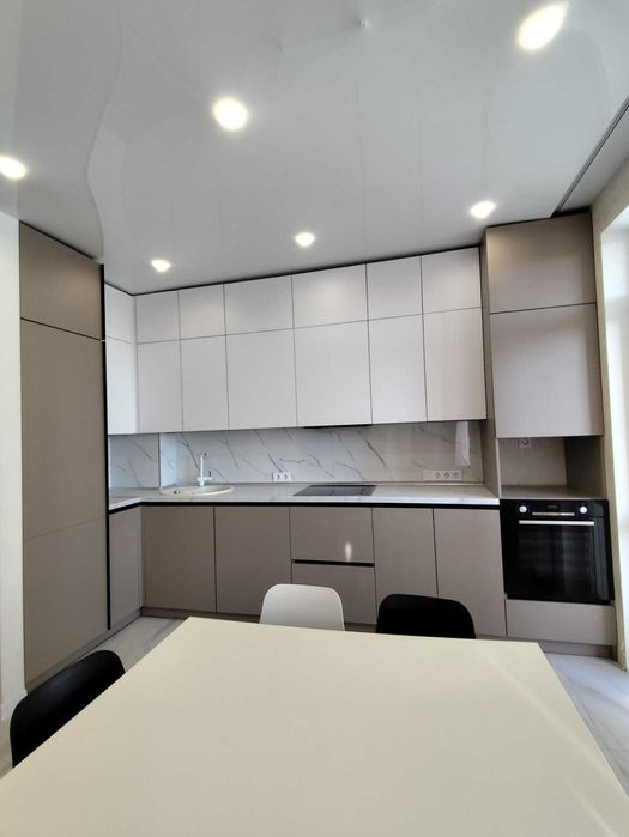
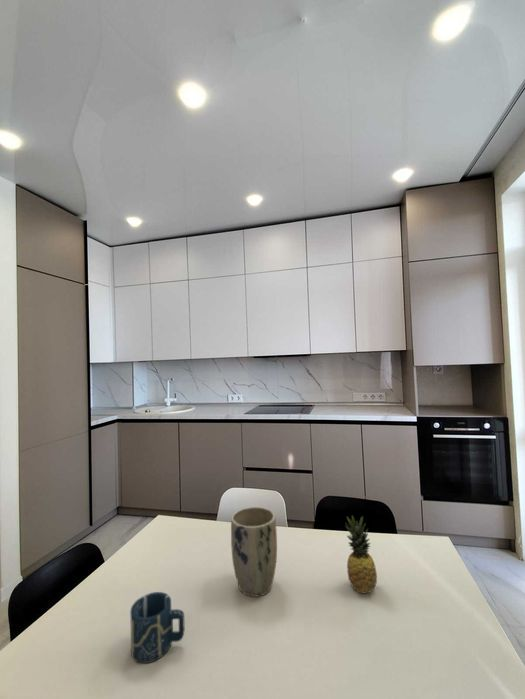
+ fruit (360, 551)
+ cup (158, 625)
+ plant pot (254, 550)
